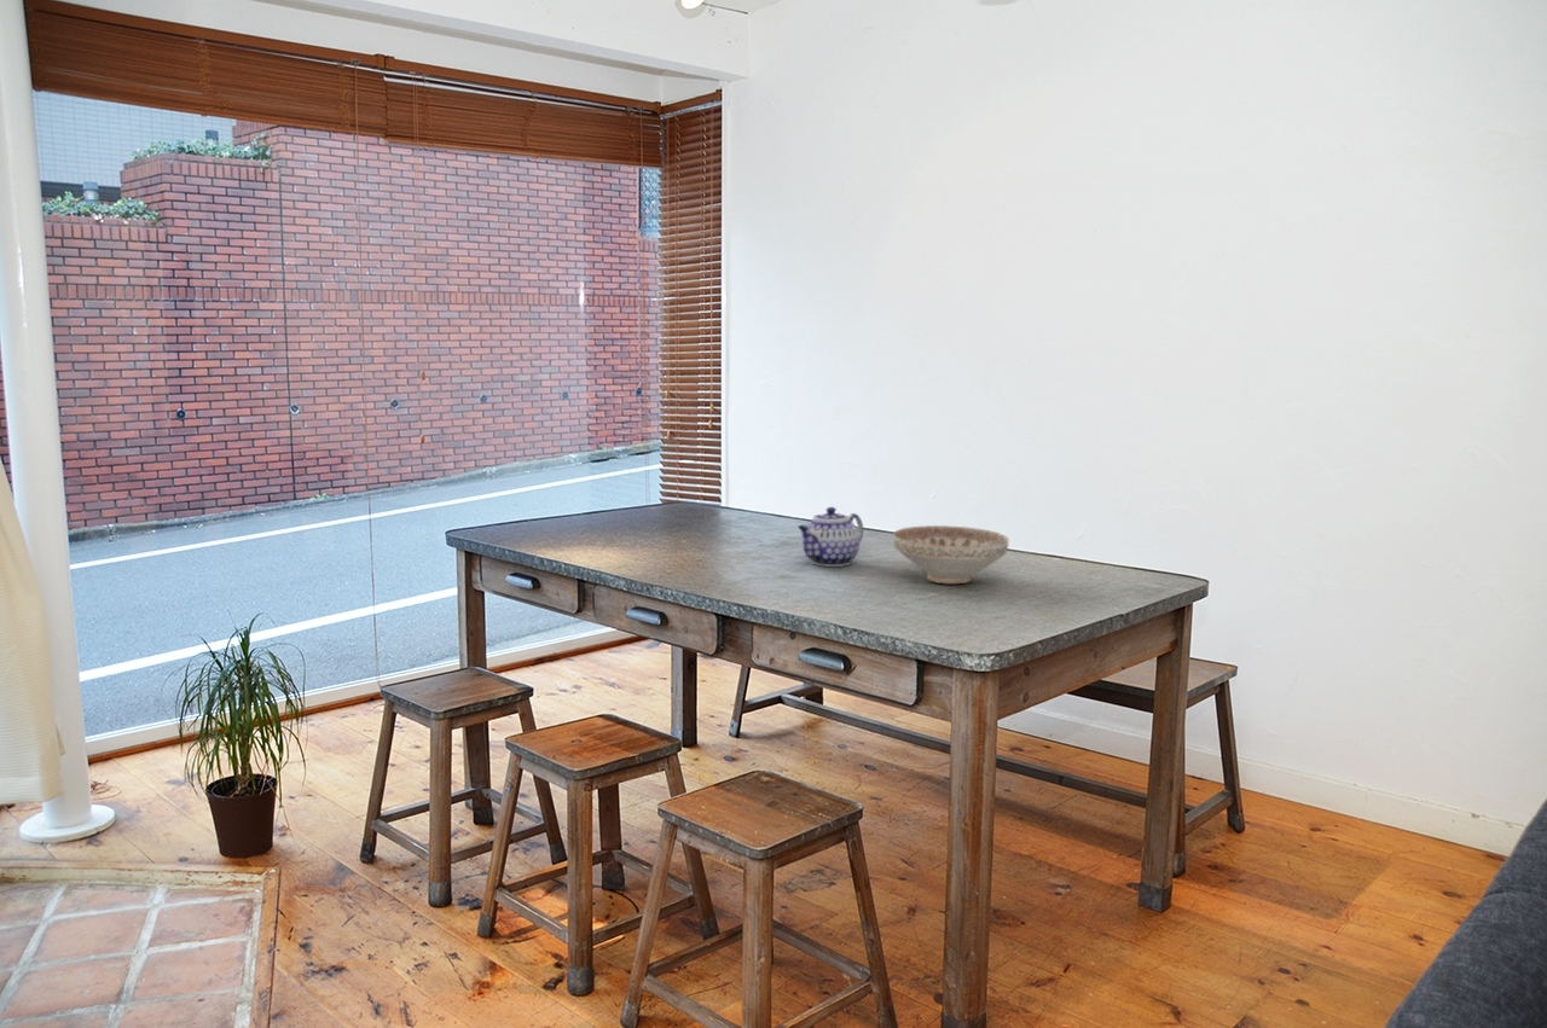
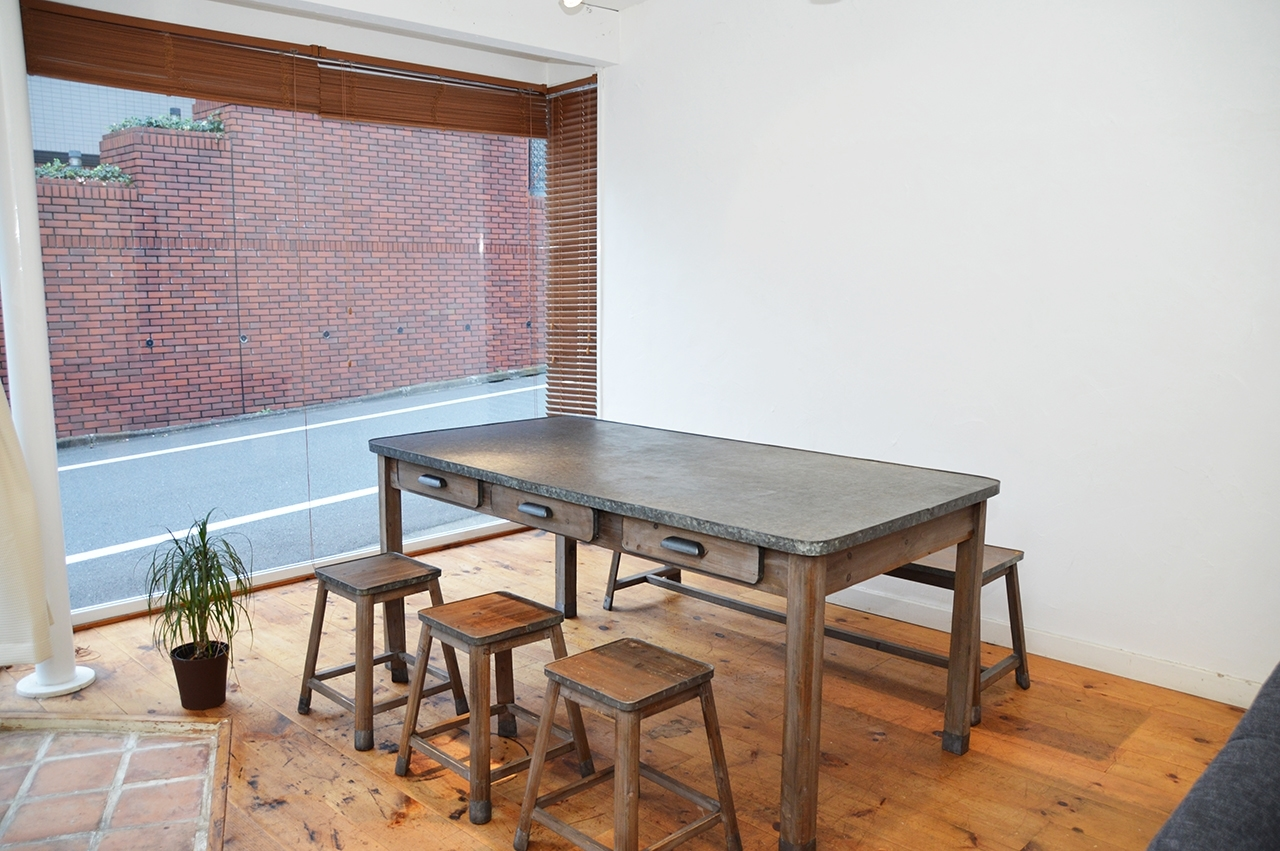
- teapot (830, 534)
- decorative bowl (950, 557)
